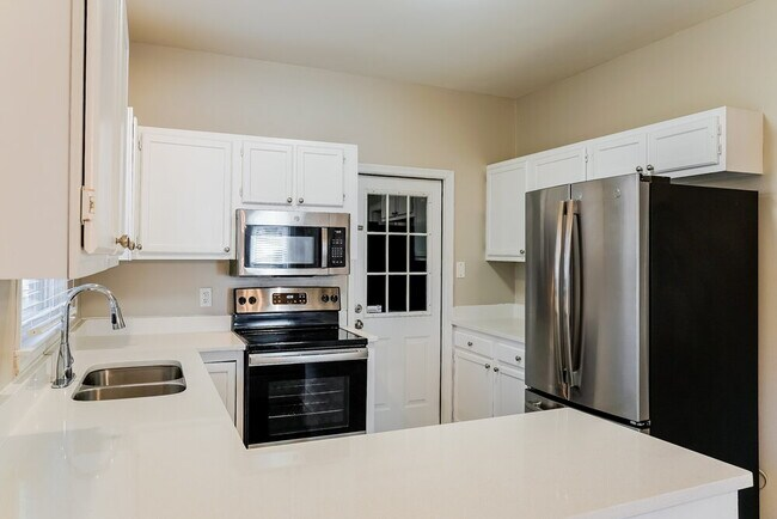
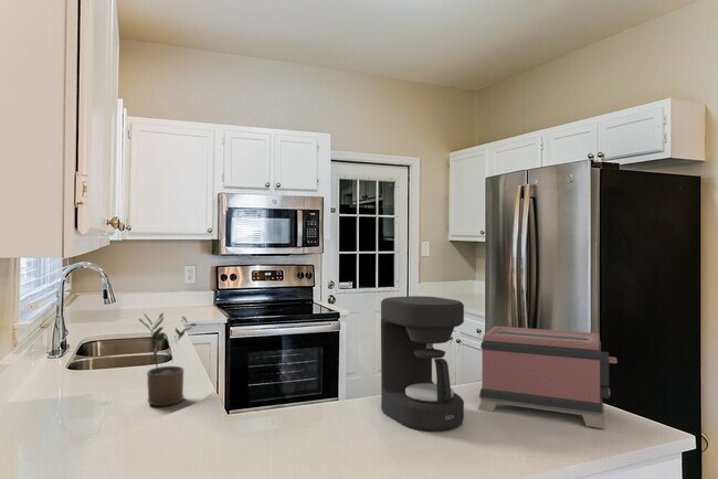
+ toaster (547, 371)
+ potted plant (168, 355)
+ coffee maker (423, 358)
